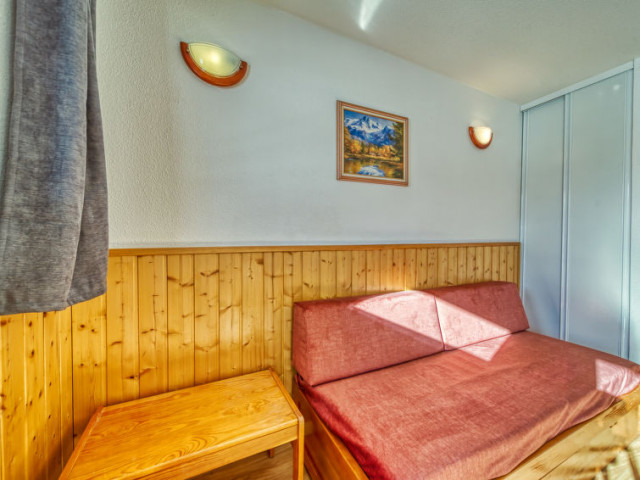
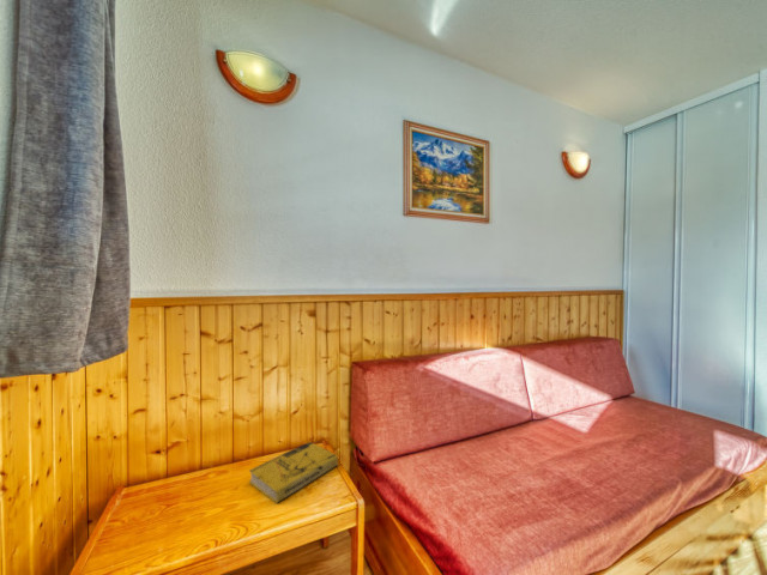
+ book (295, 467)
